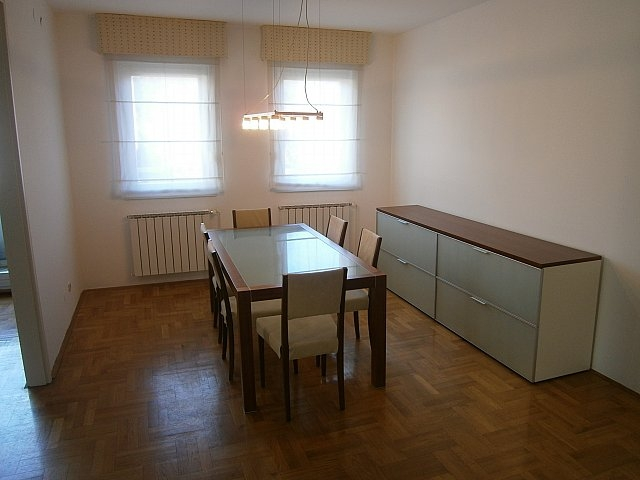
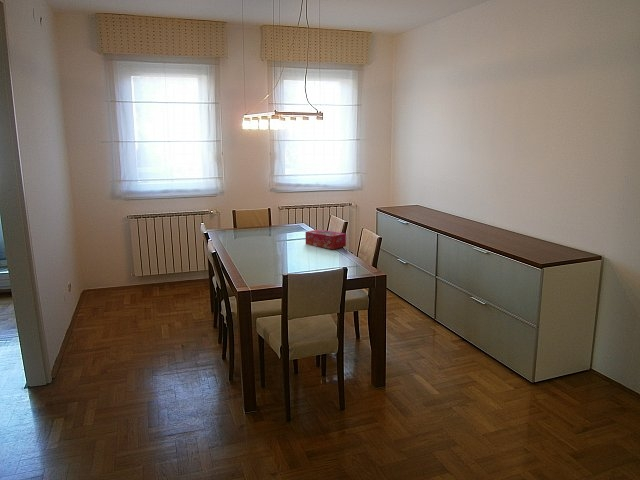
+ tissue box (325, 239)
